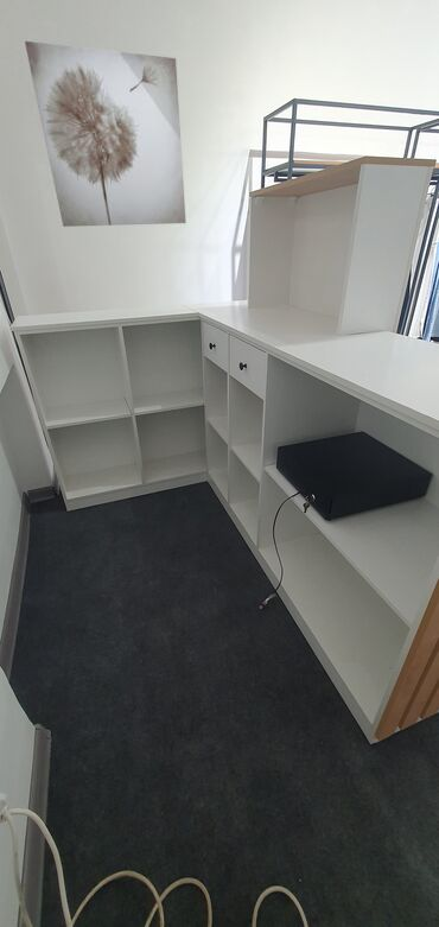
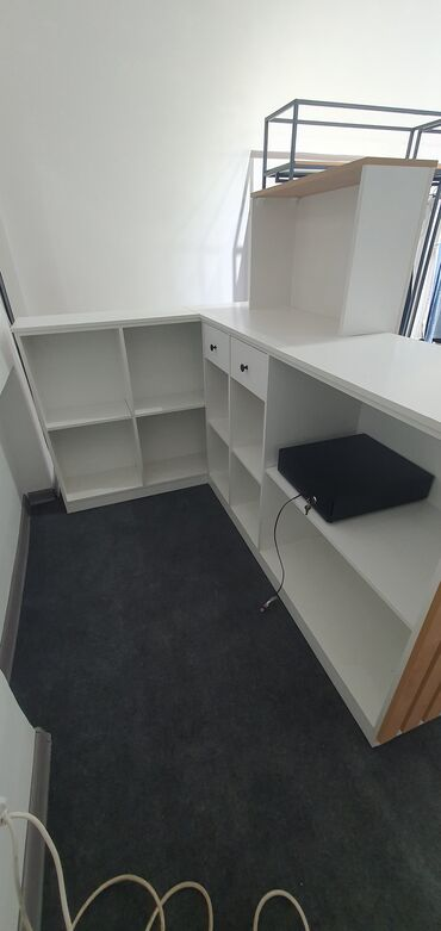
- wall art (116, 146)
